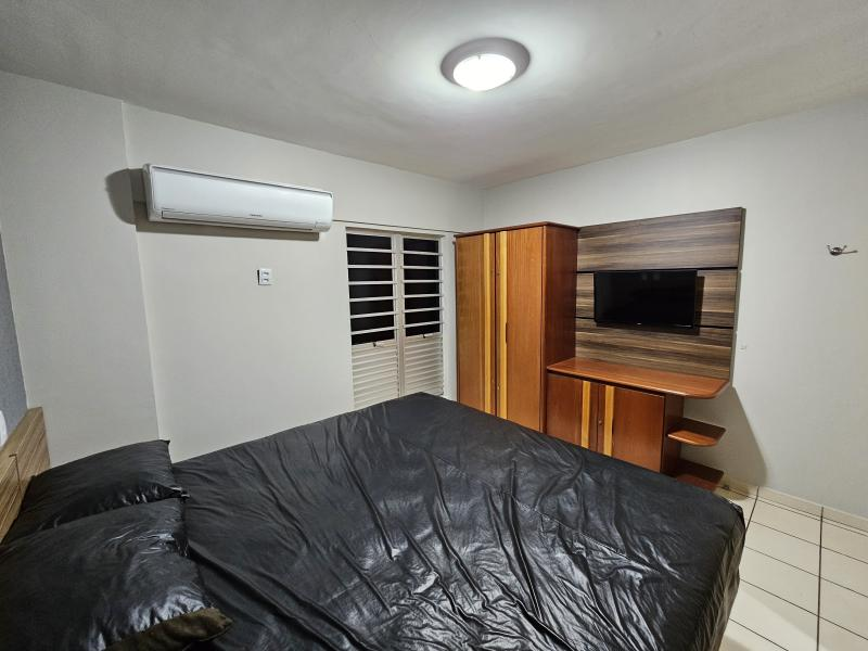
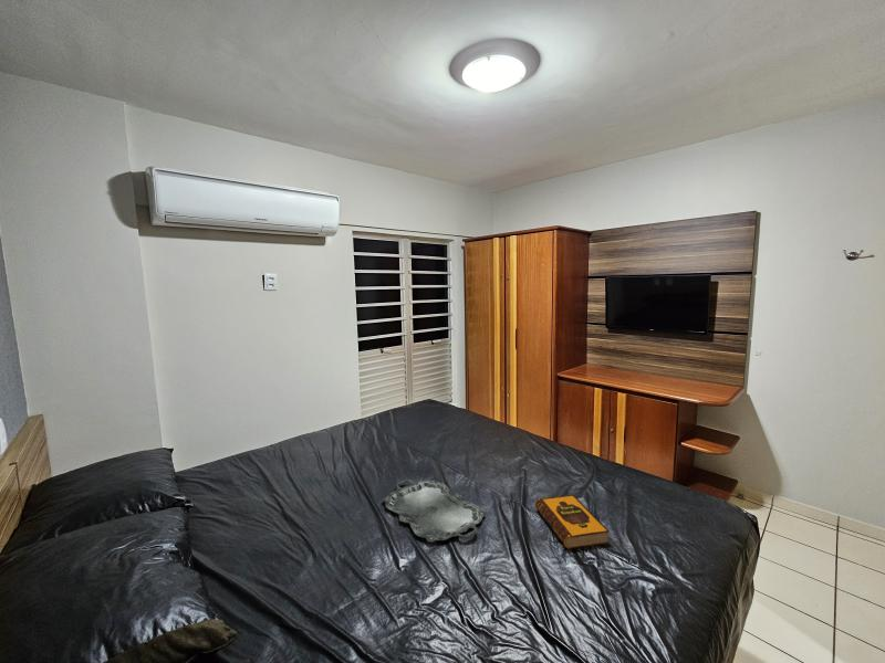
+ hardback book (569, 519)
+ serving tray (431, 506)
